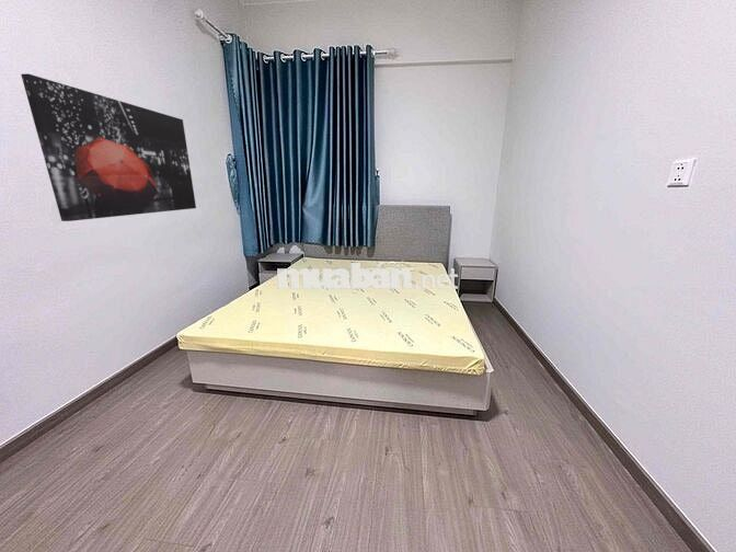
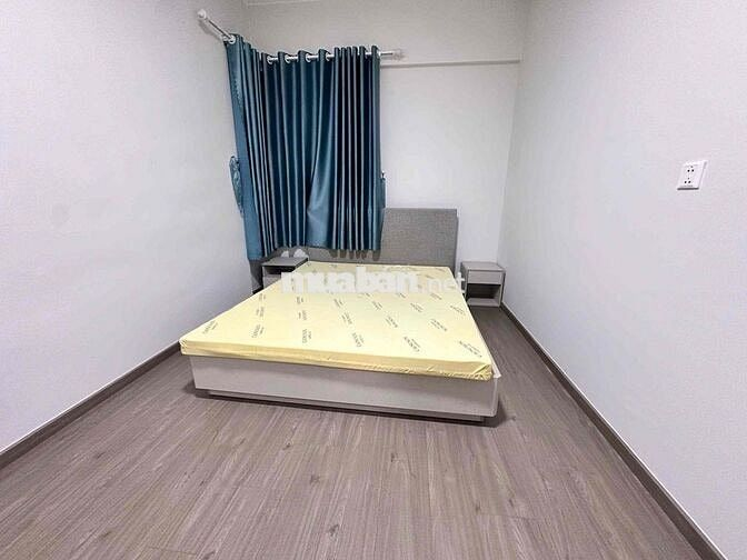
- wall art (134, 160)
